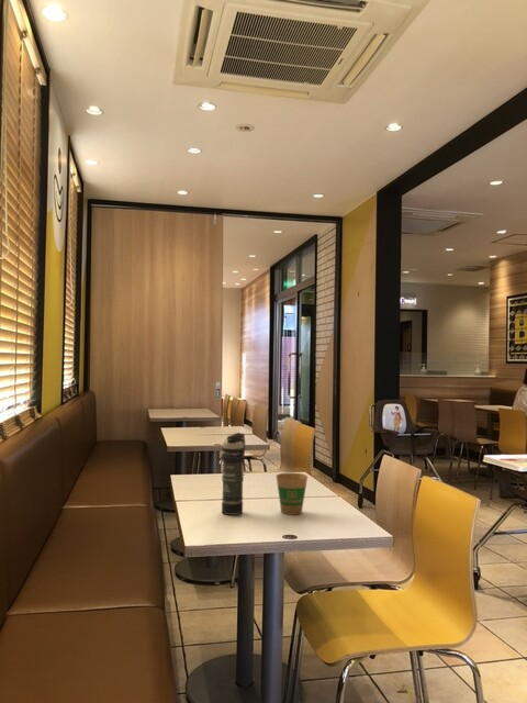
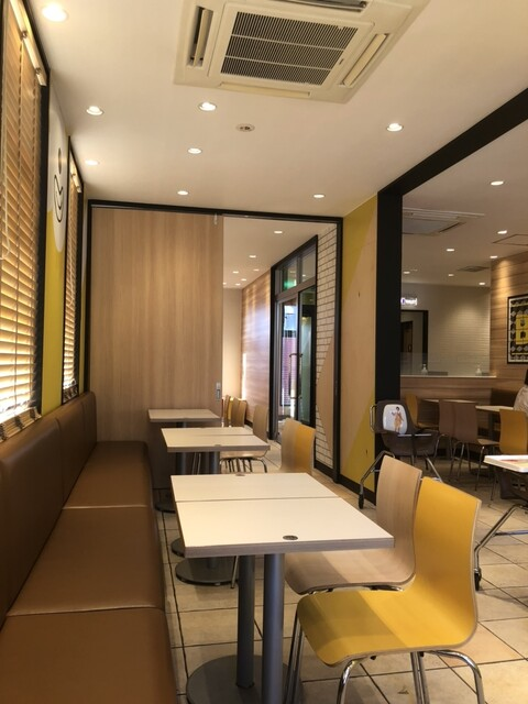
- paper cup (291, 493)
- smoke grenade (234, 472)
